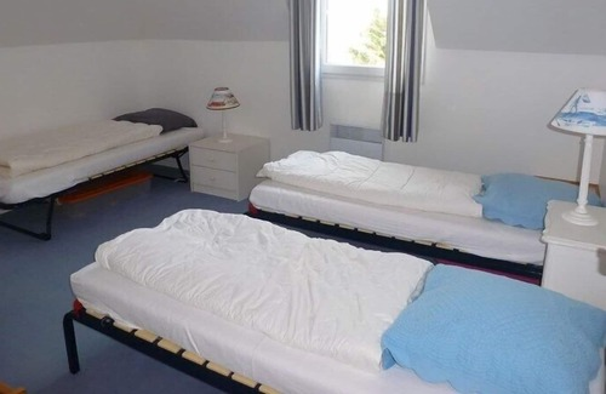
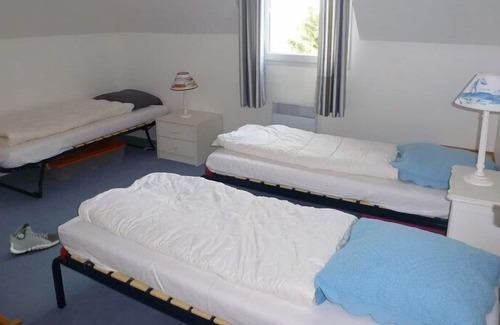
+ sneaker (35, 235)
